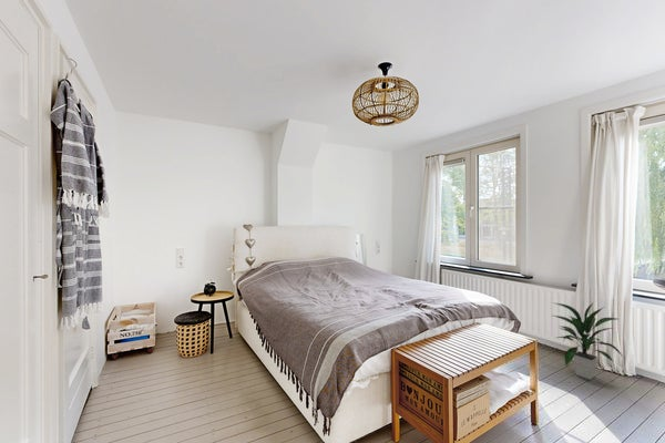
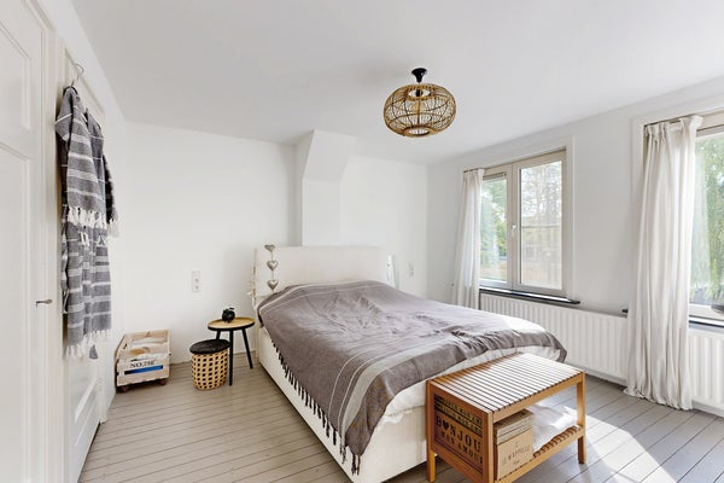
- indoor plant (582, 338)
